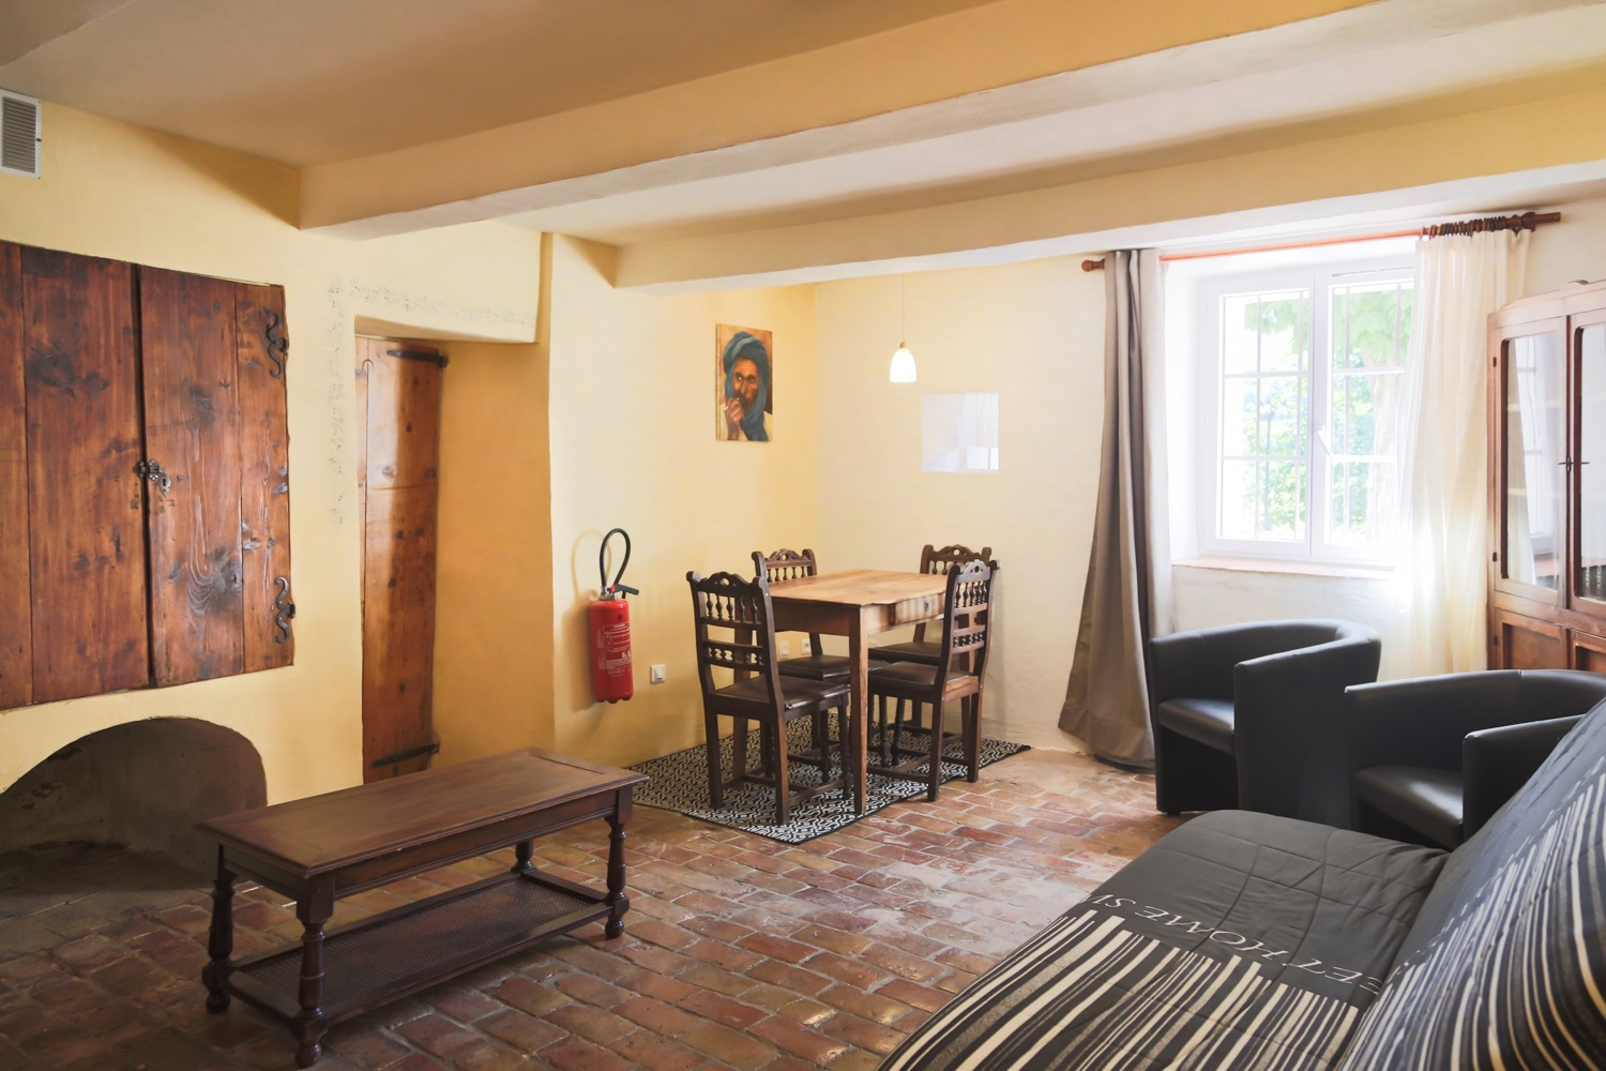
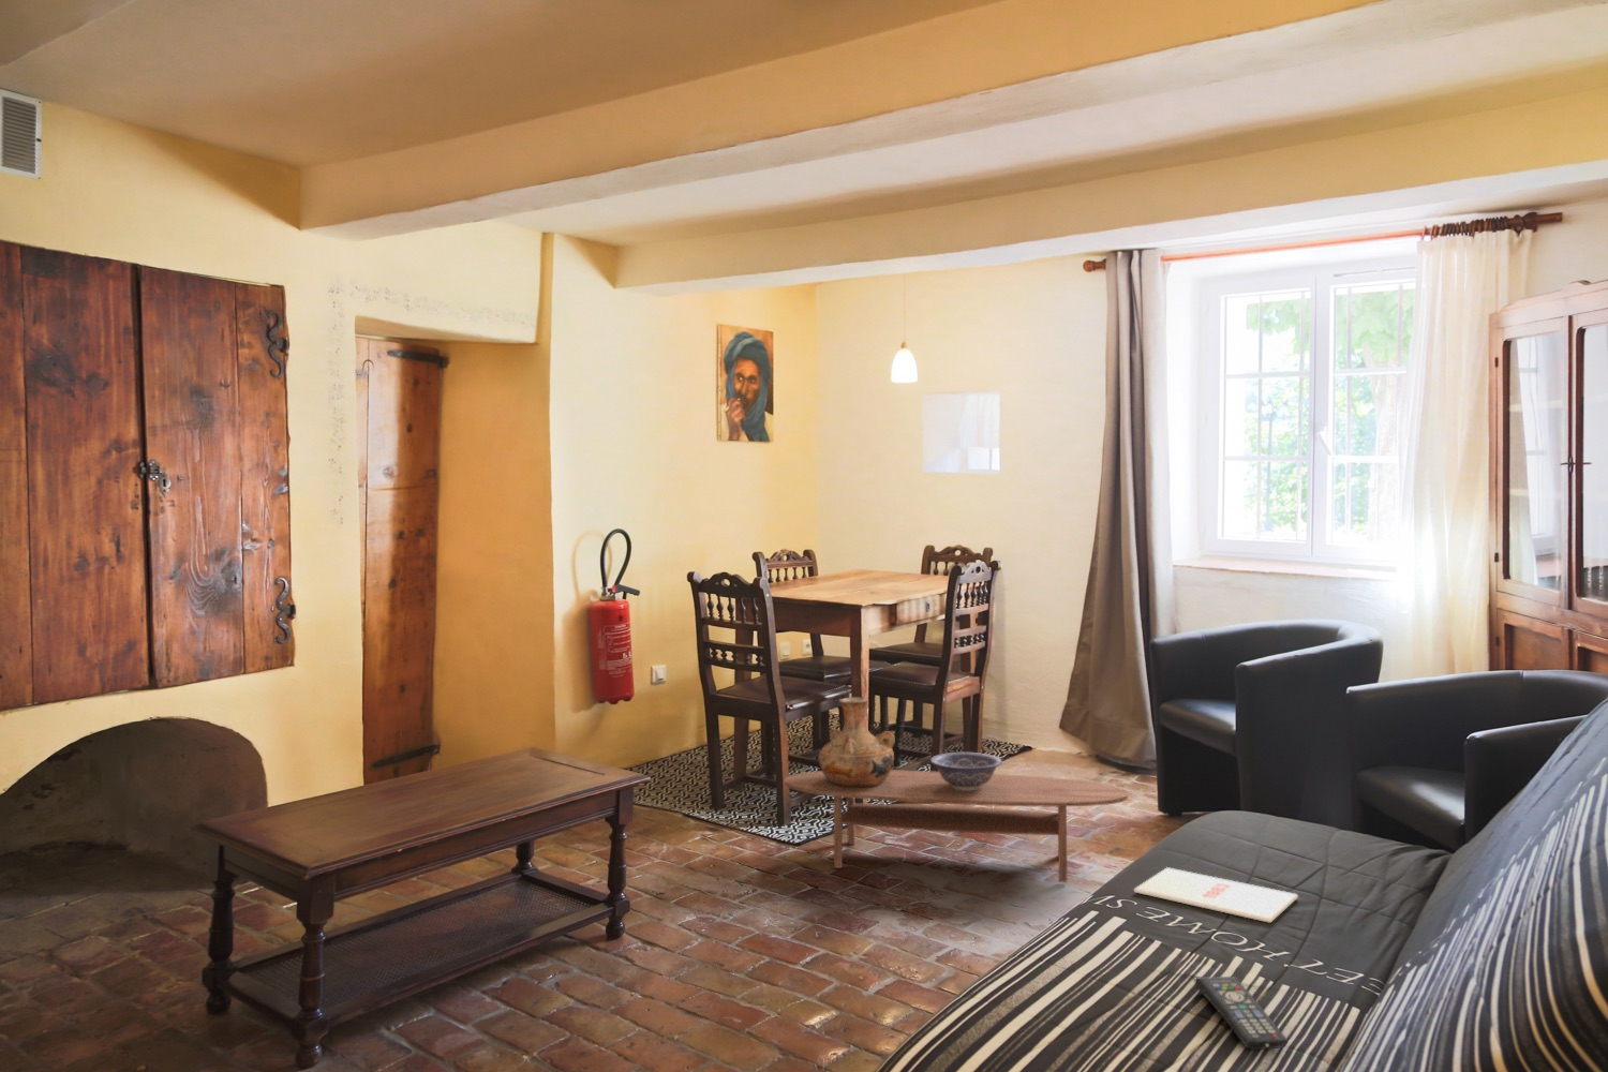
+ decorative bowl (966, 772)
+ remote control (1237, 1009)
+ vase (855, 738)
+ coffee table (951, 823)
+ magazine (1214, 893)
